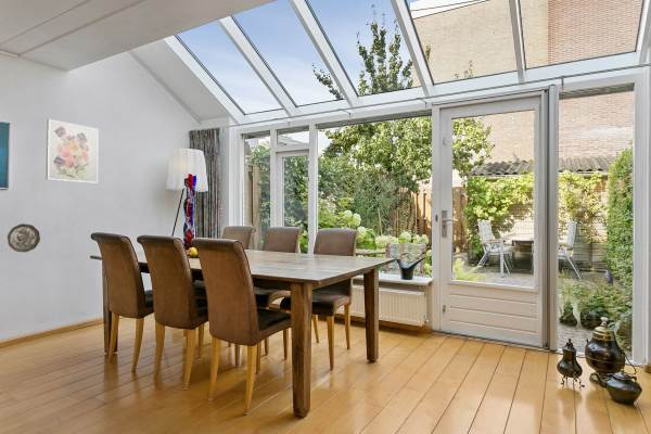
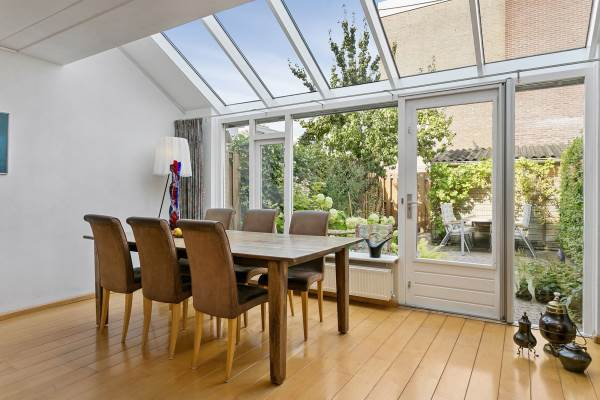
- wall art (73, 153)
- decorative plate (23, 238)
